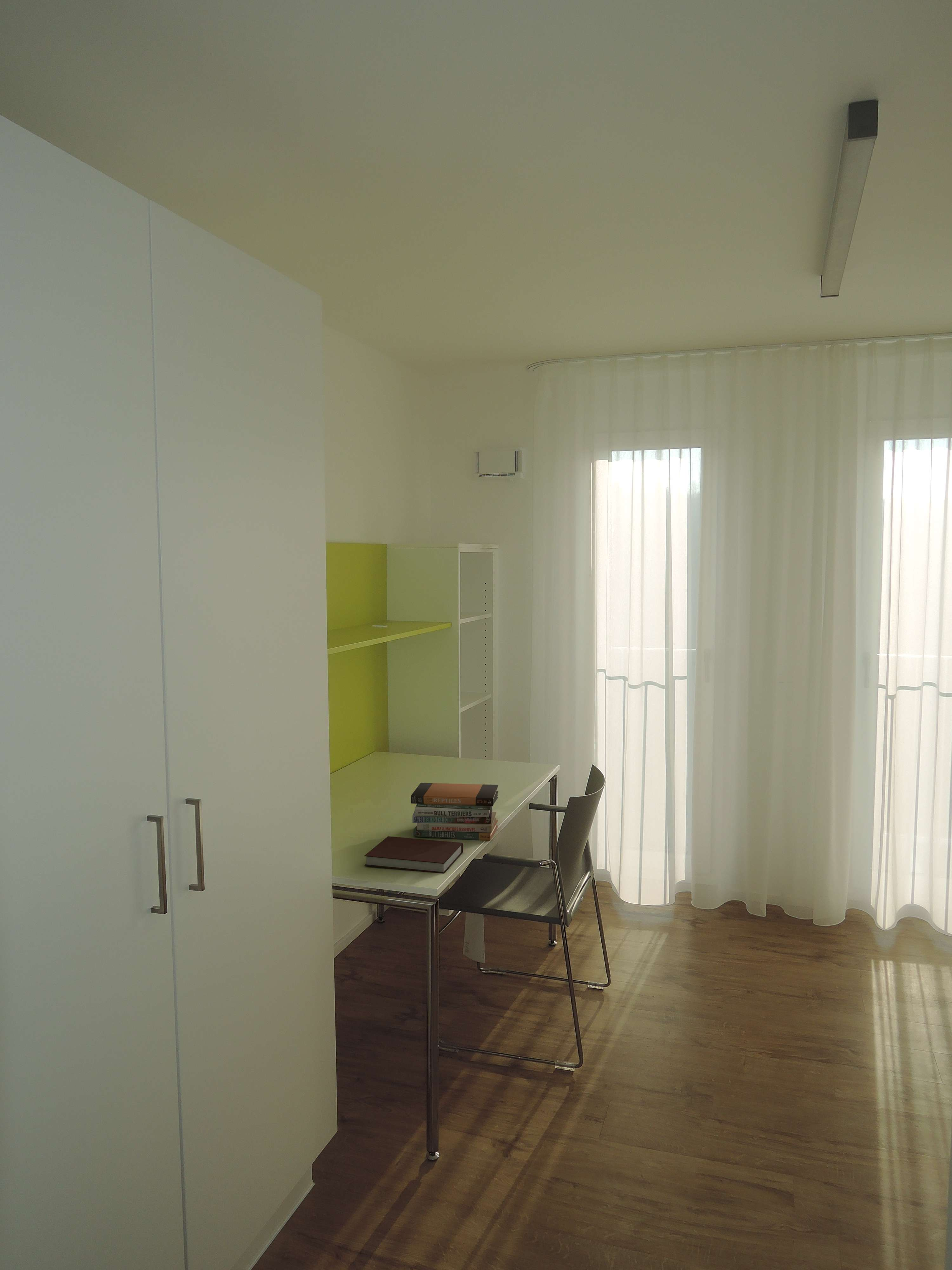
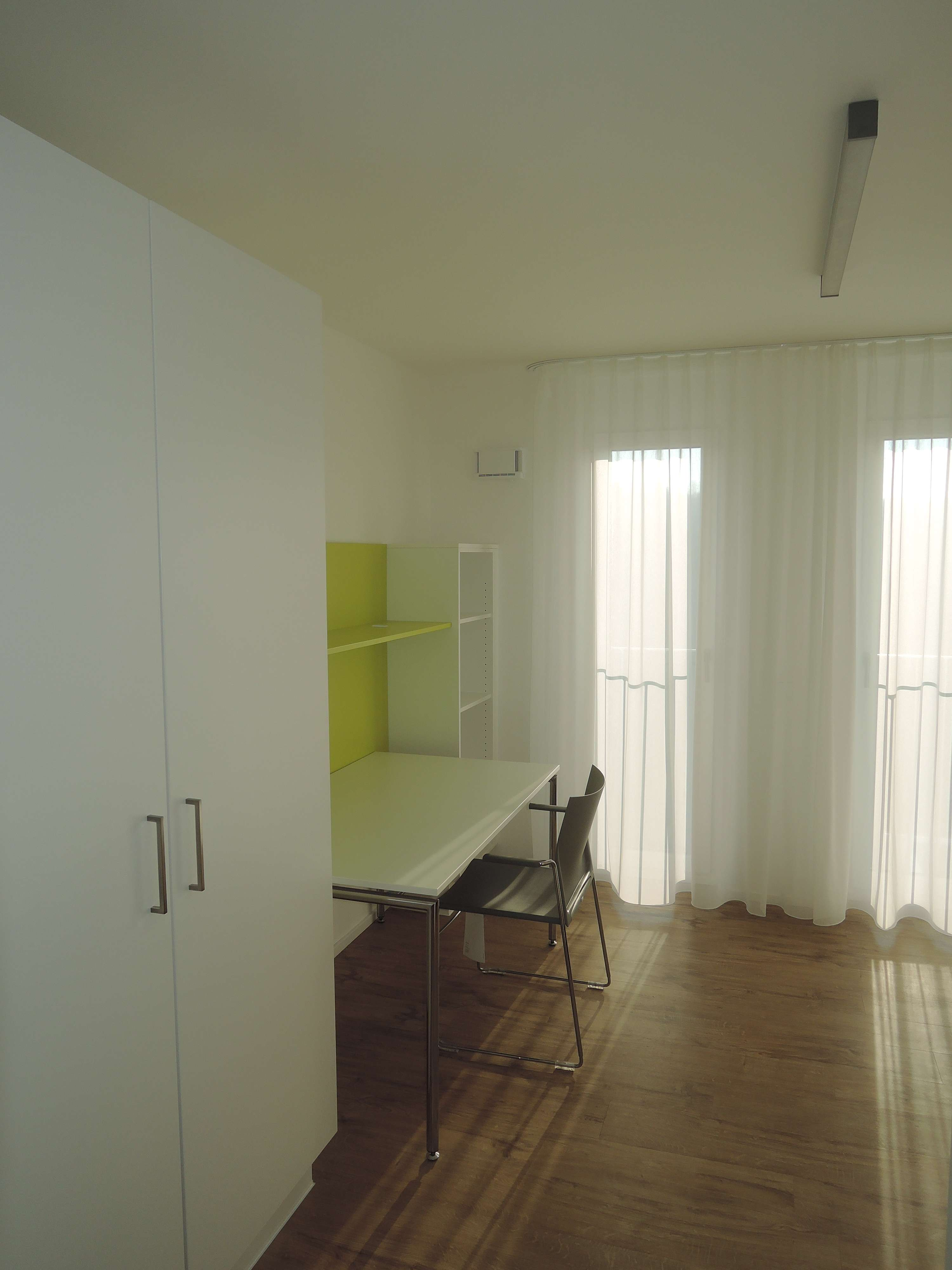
- notebook (415, 854)
- book stack (455, 811)
